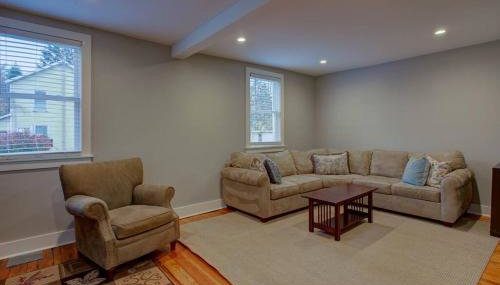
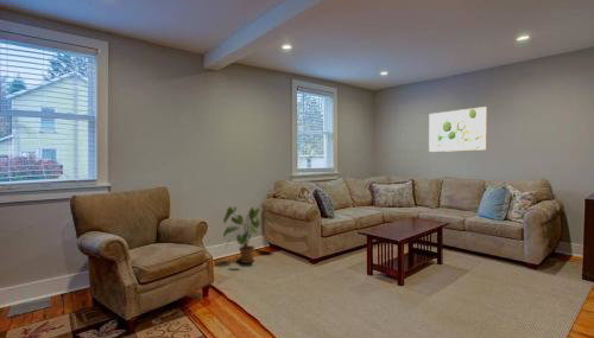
+ wall art (455, 130)
+ house plant (247, 231)
